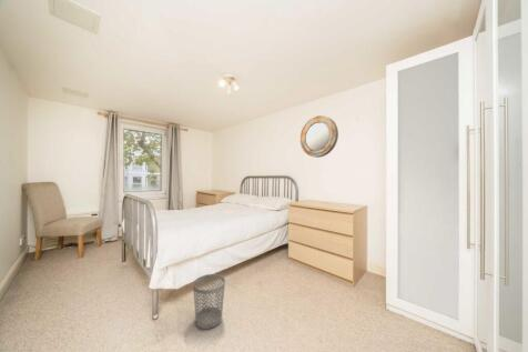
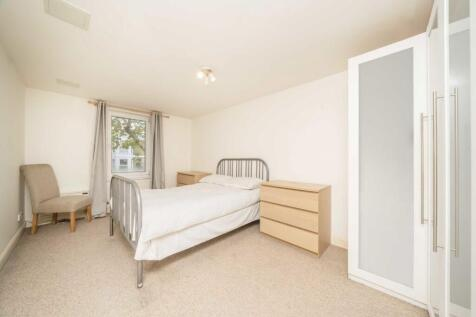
- home mirror (317, 137)
- wastebasket (209, 301)
